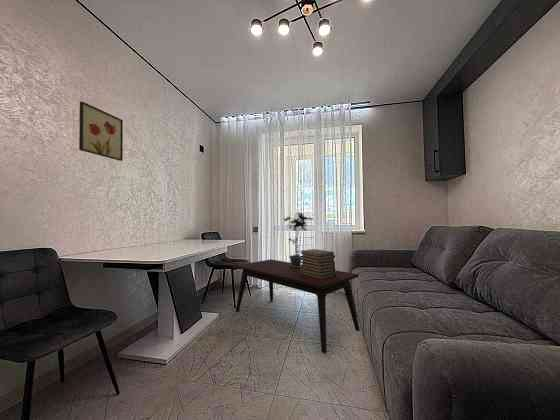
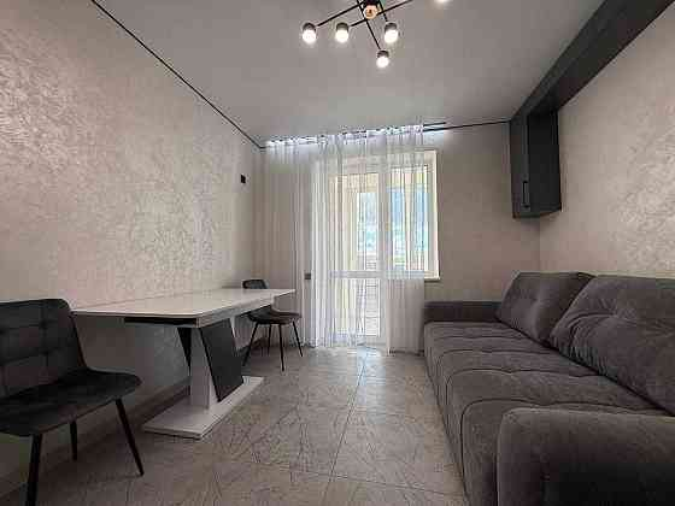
- potted plant (296, 238)
- coffee table (294, 288)
- wall art (102, 133)
- book stack (317, 262)
